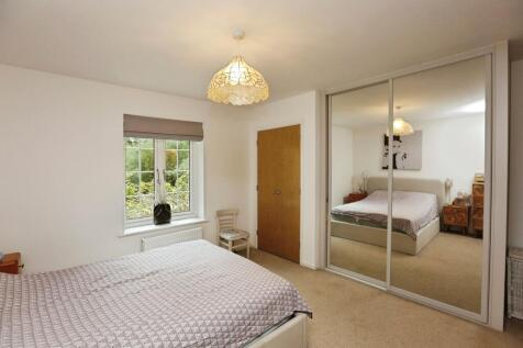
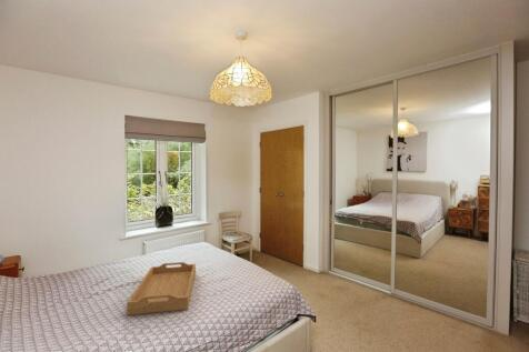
+ serving tray (167, 283)
